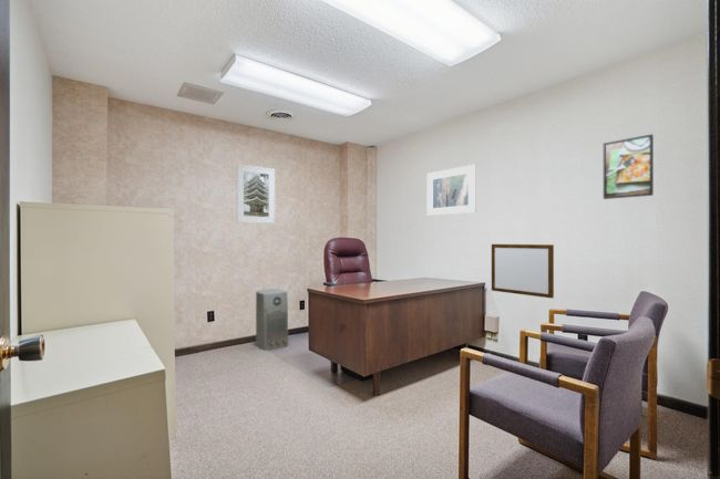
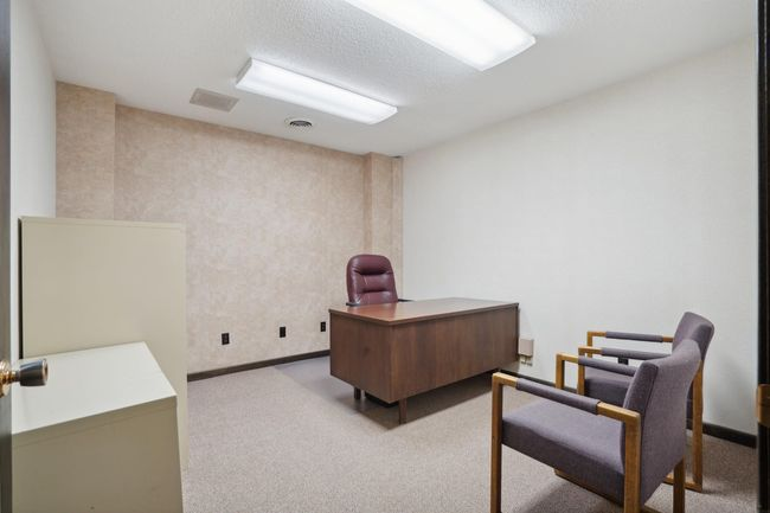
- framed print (450, 191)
- air purifier (270, 317)
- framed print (627, 168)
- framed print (256, 195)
- writing board (520, 269)
